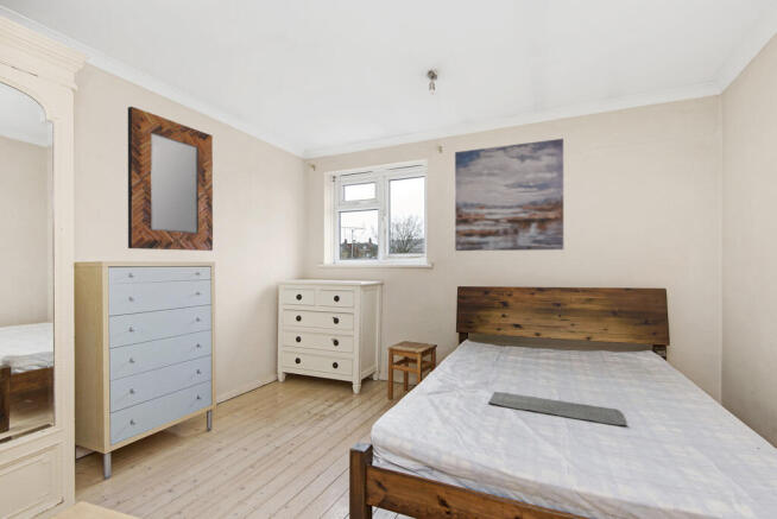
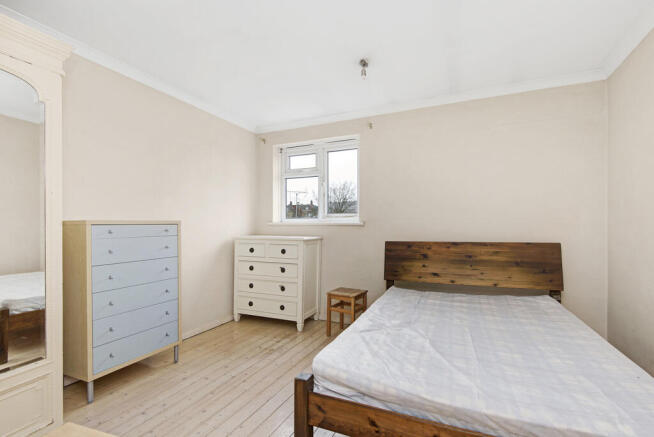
- home mirror (175, 185)
- bath mat (552, 406)
- wall art (506, 197)
